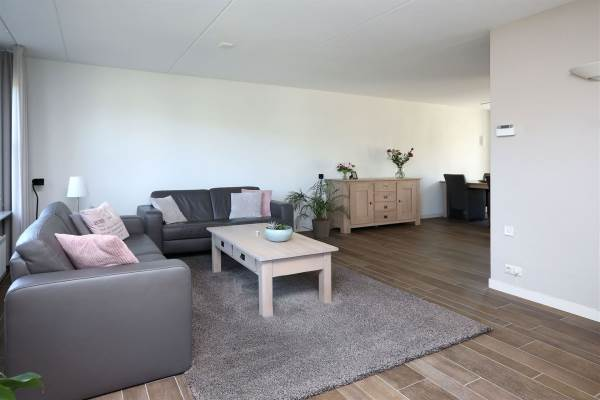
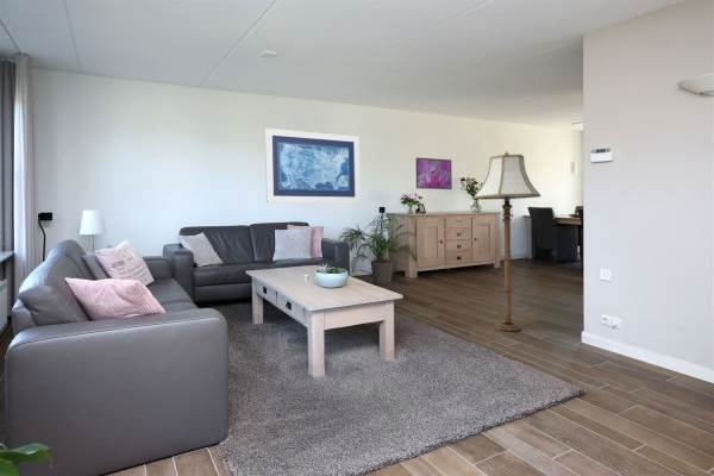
+ floor lamp (507, 239)
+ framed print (433, 174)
+ wall art (314, 168)
